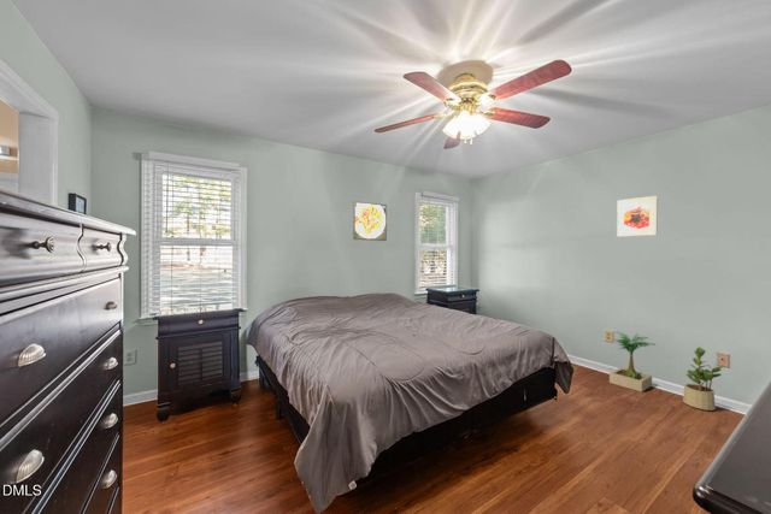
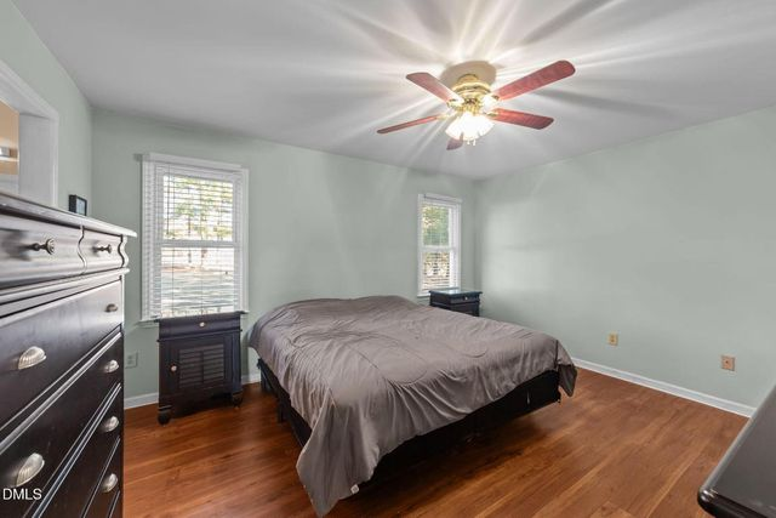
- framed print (370, 221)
- potted plant (702, 376)
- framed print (636, 217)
- potted plant (632, 360)
